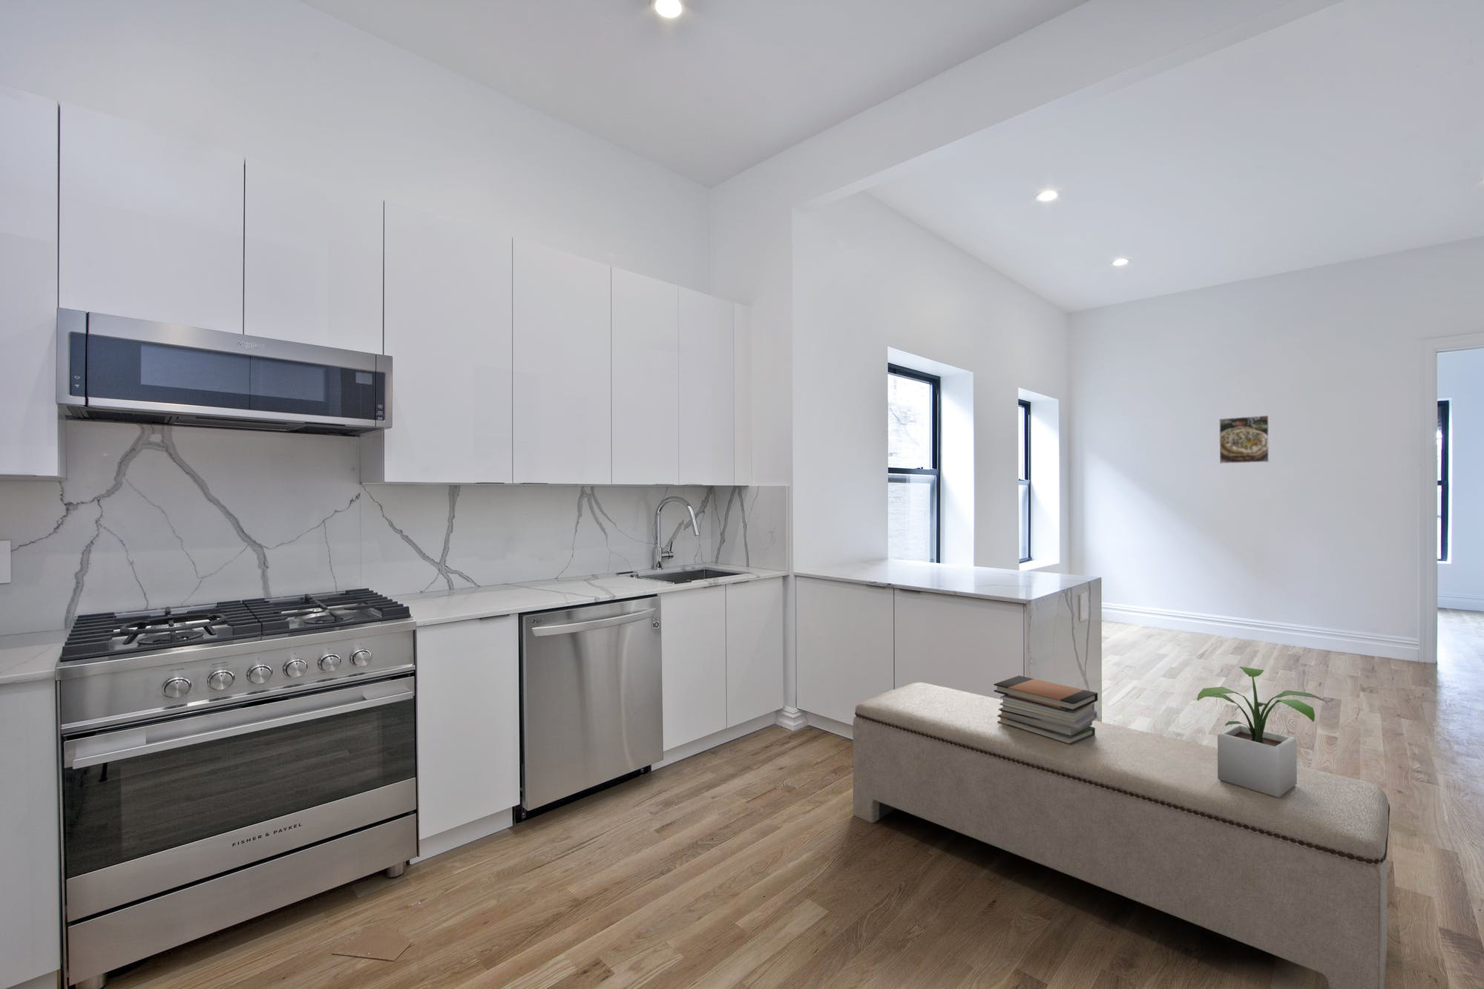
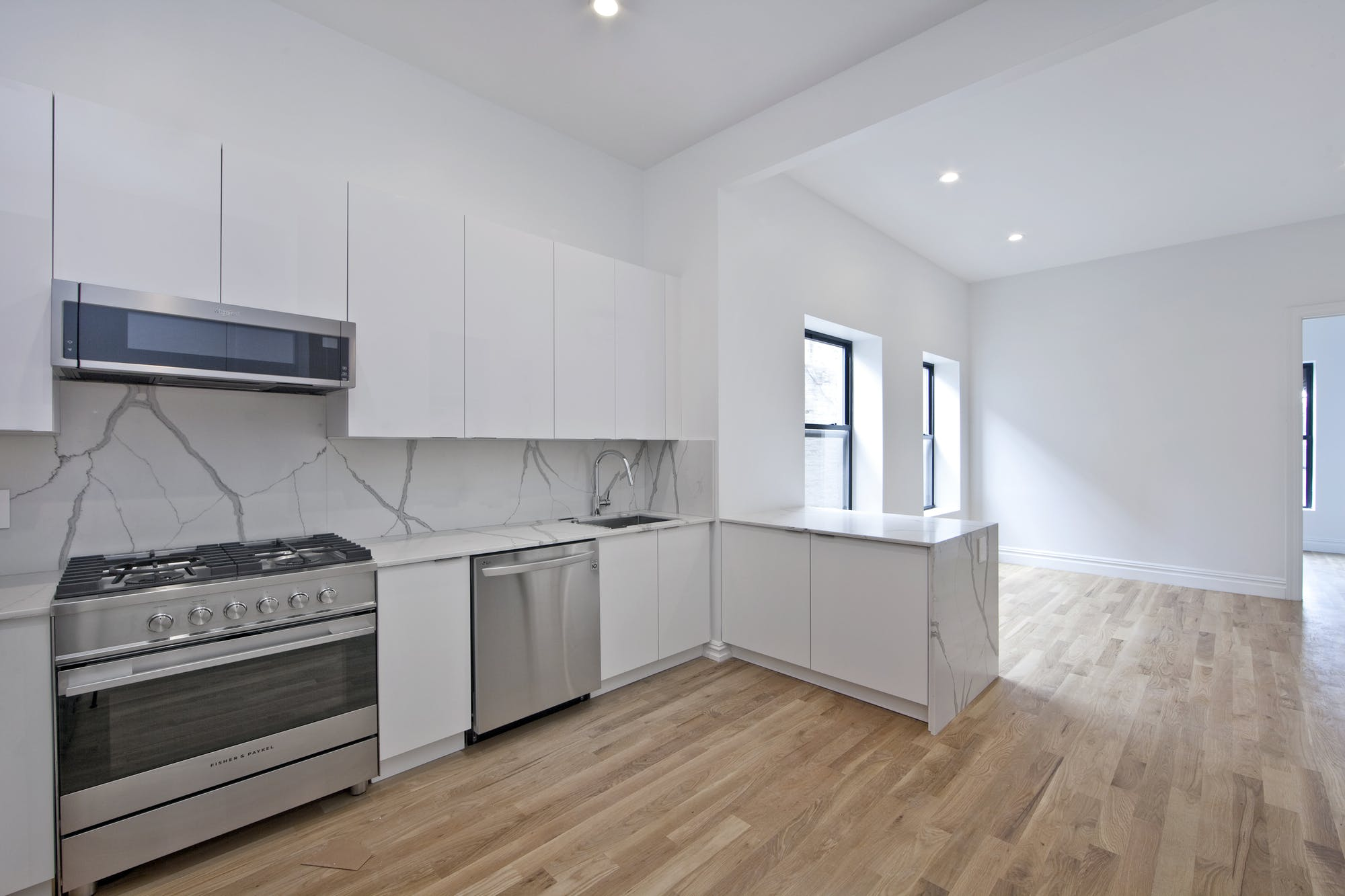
- potted plant (1261, 729)
- book stack (1046, 708)
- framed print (1243, 440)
- bench (1075, 801)
